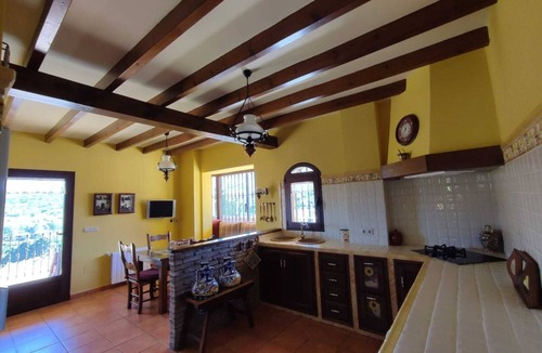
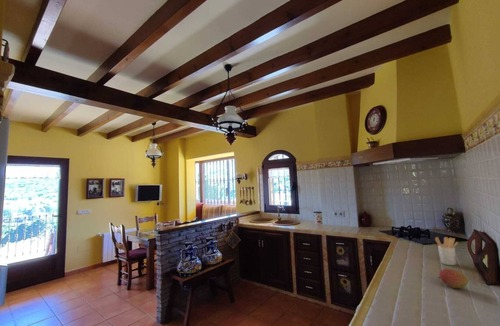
+ utensil holder (447, 250)
+ fruit (452, 278)
